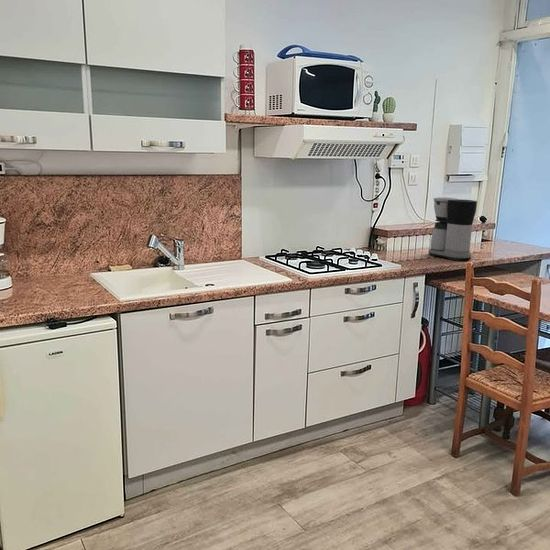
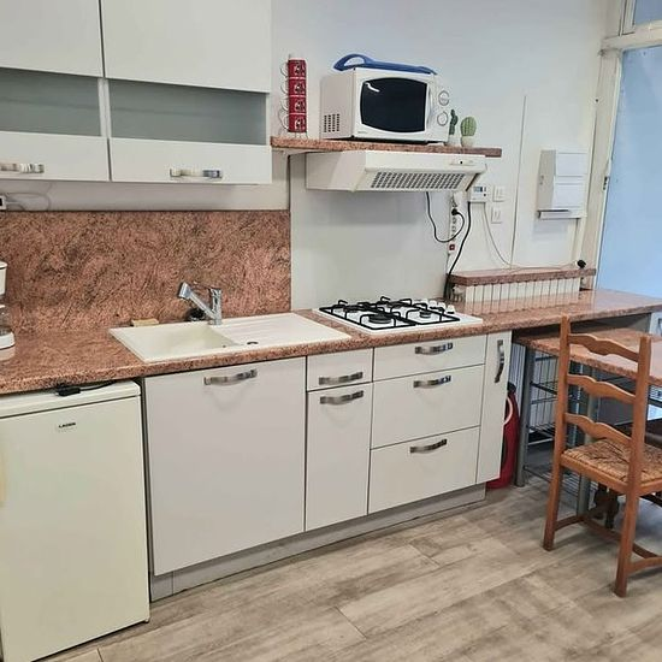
- coffee maker (454, 227)
